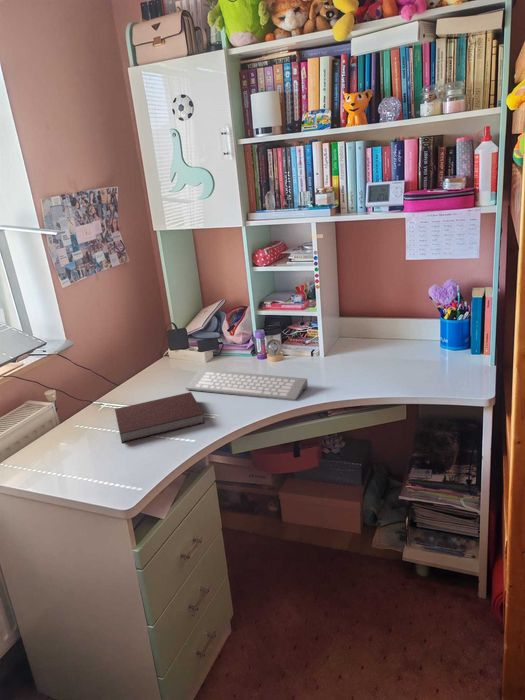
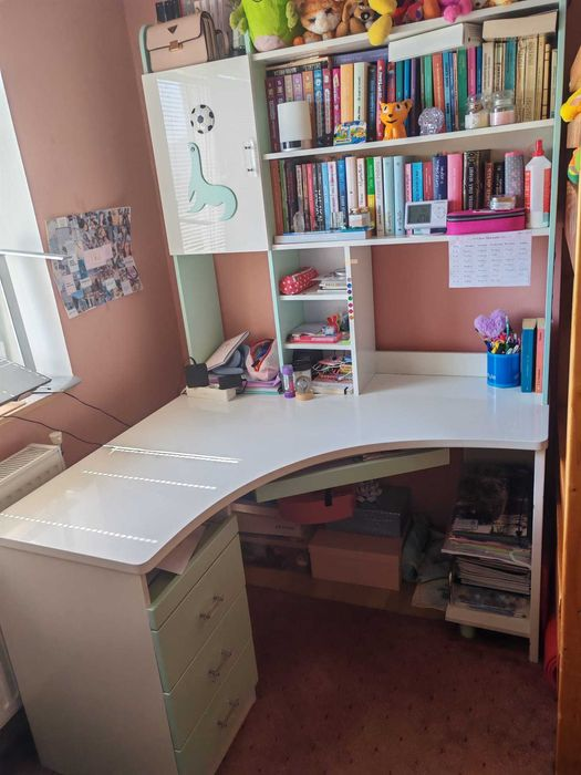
- computer keyboard (244, 384)
- notebook (158, 415)
